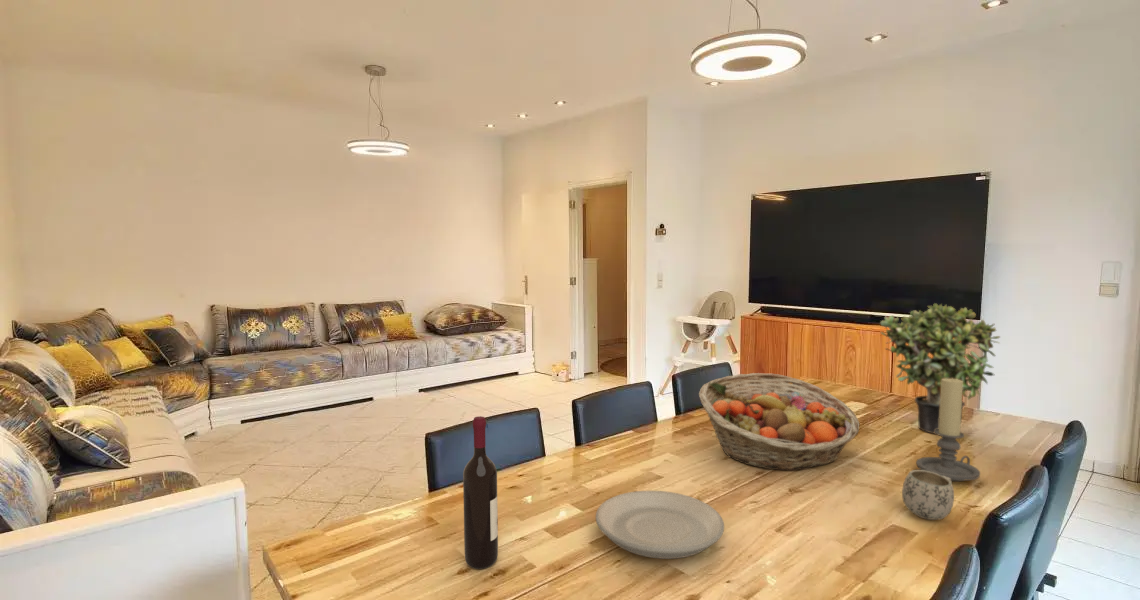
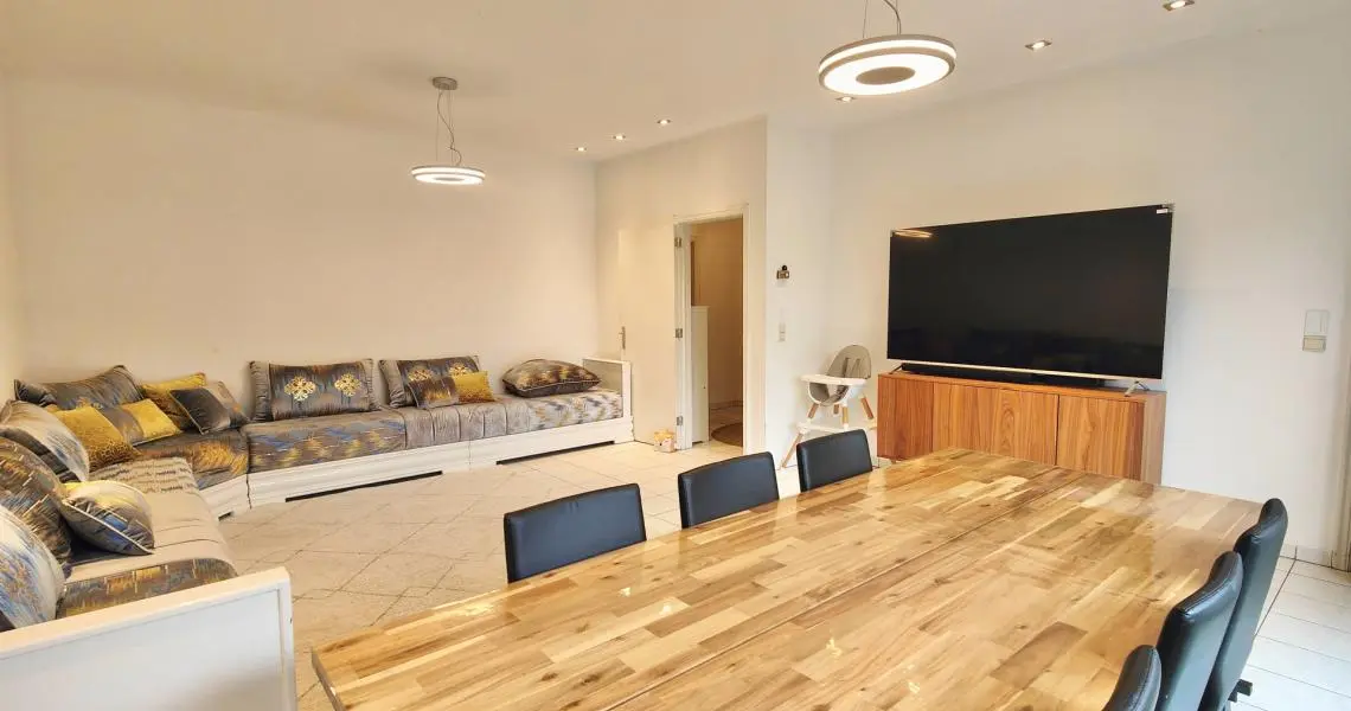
- mug (931, 494)
- plate (658, 526)
- wine bottle (480, 490)
- fruit basket (776, 418)
- candle holder (953, 426)
- potted plant (931, 366)
